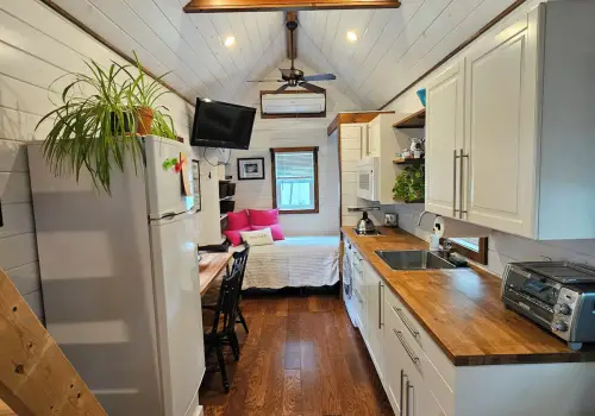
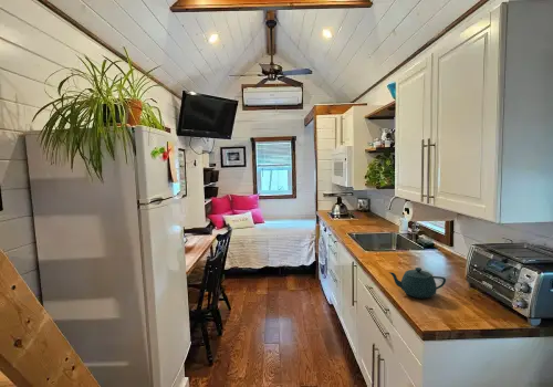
+ teapot (416, 281)
